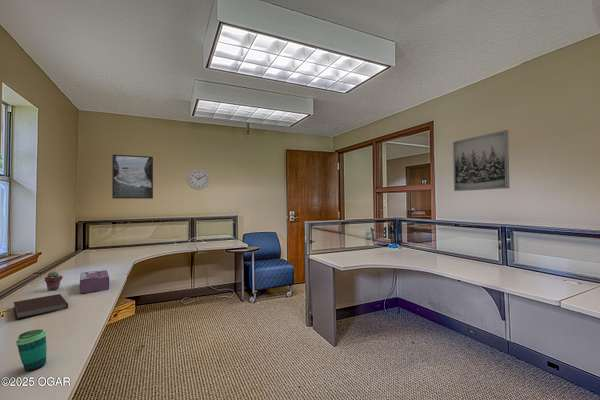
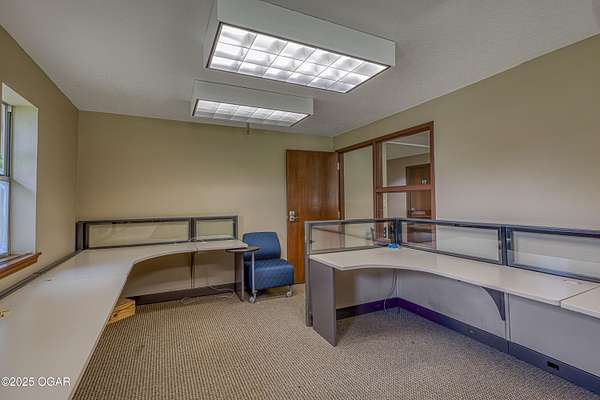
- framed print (133, 177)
- wall art (479, 163)
- cup (31, 350)
- wall clock (198, 179)
- tissue box (94, 280)
- potted succulent (53, 280)
- notebook (40, 305)
